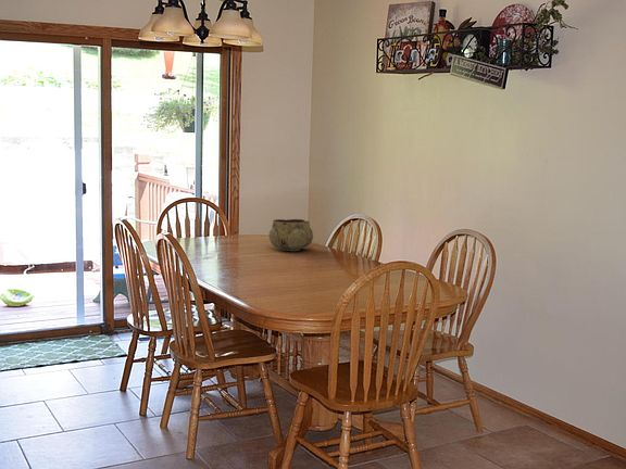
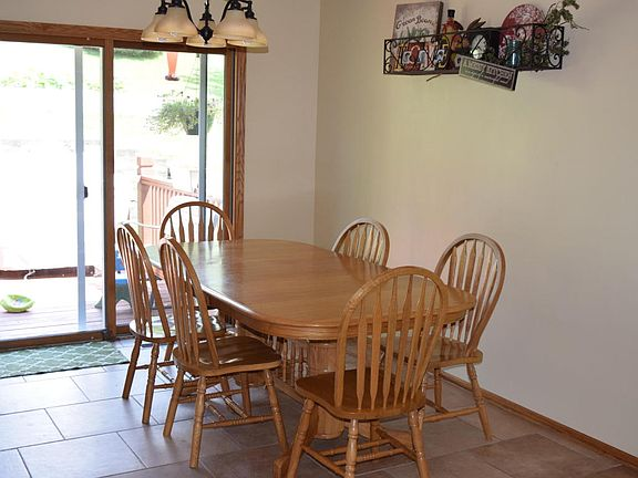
- decorative bowl (290, 234)
